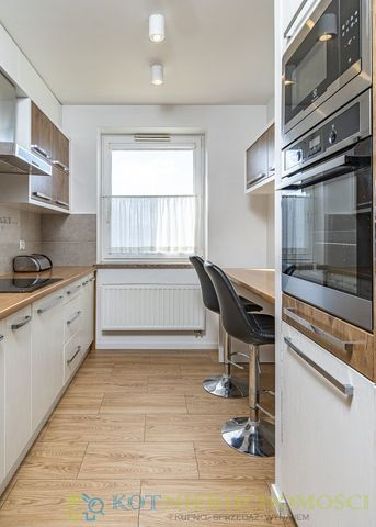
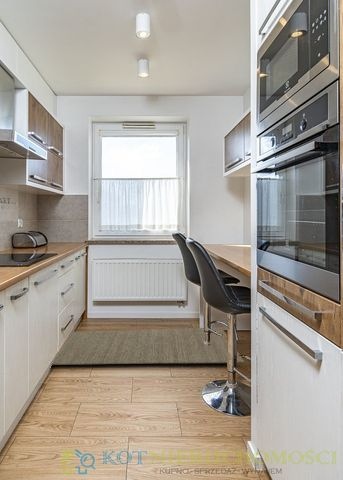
+ rug (130, 338)
